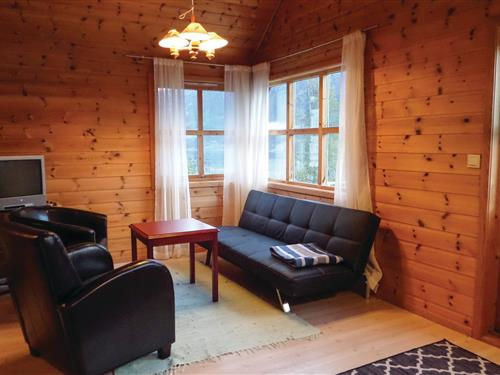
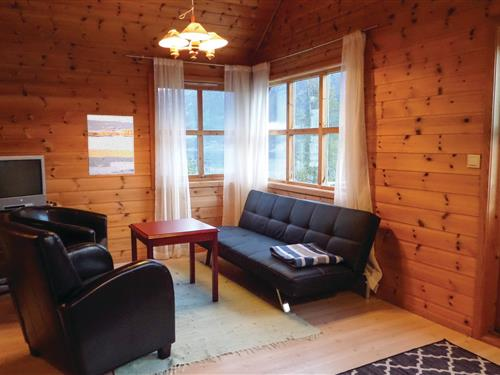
+ wall art (111, 145)
